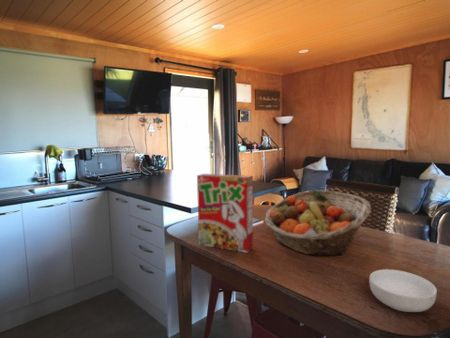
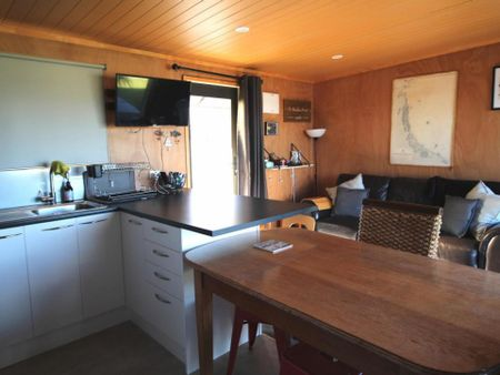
- fruit basket (313, 219)
- cereal box (224, 211)
- cereal bowl (401, 293)
